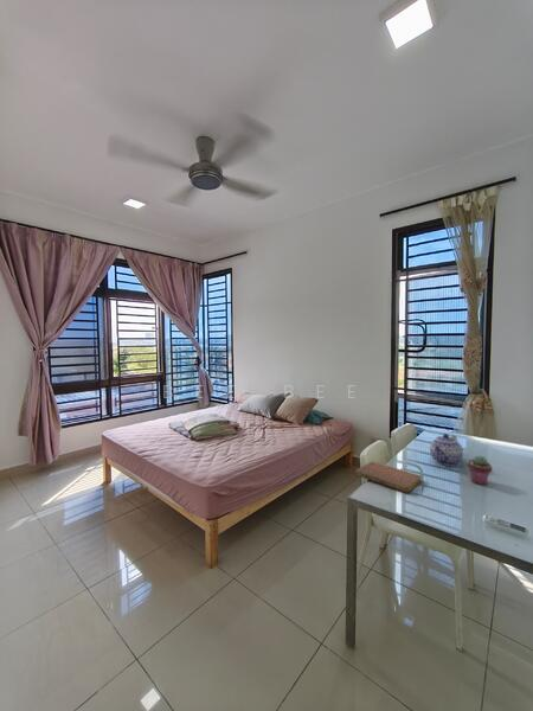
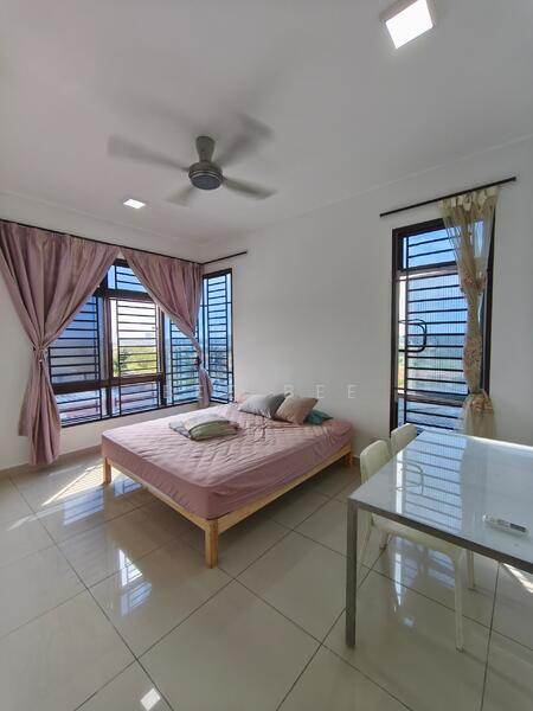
- potted succulent (479, 468)
- teapot (445, 448)
- notebook (387, 475)
